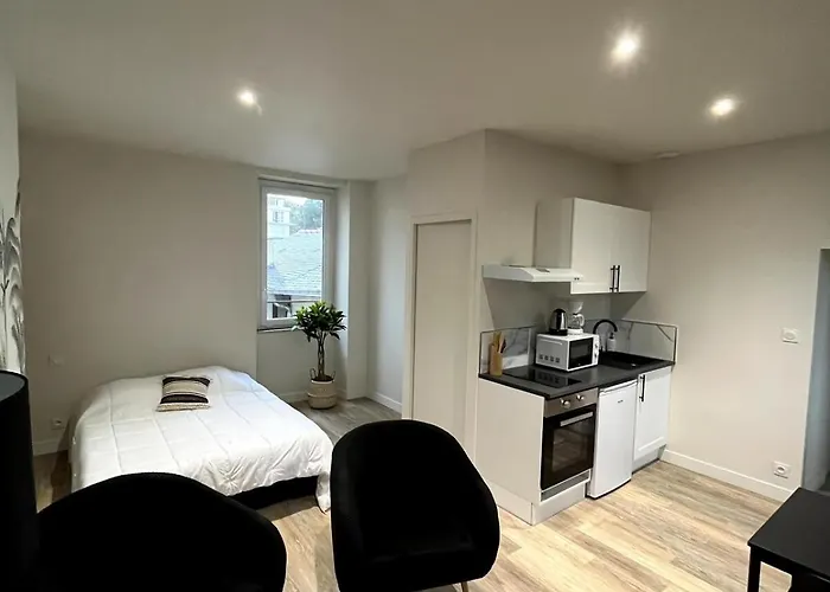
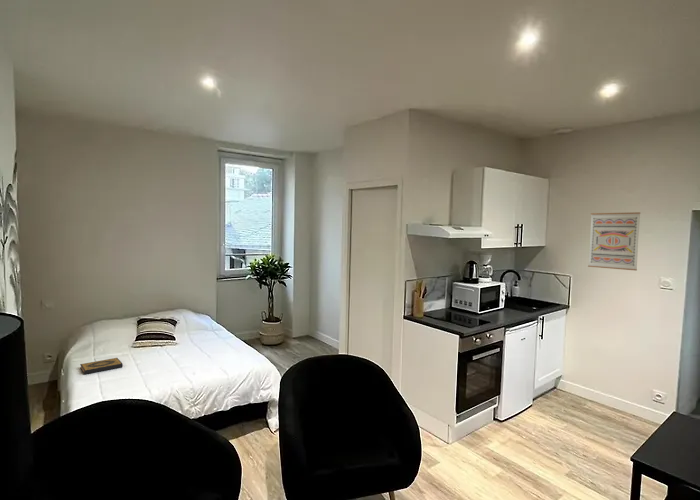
+ wall art (613, 240)
+ hardback book (101, 365)
